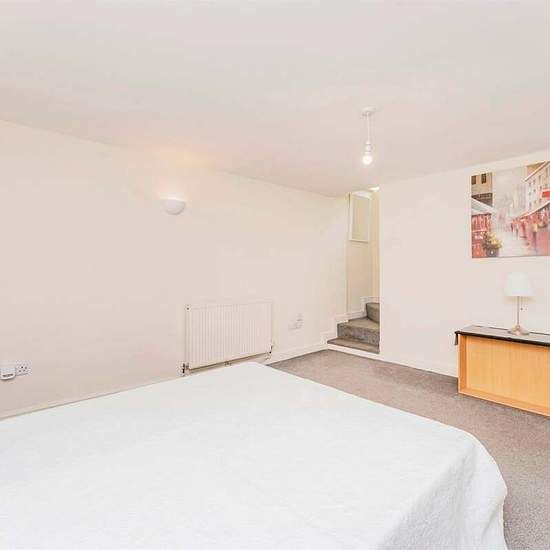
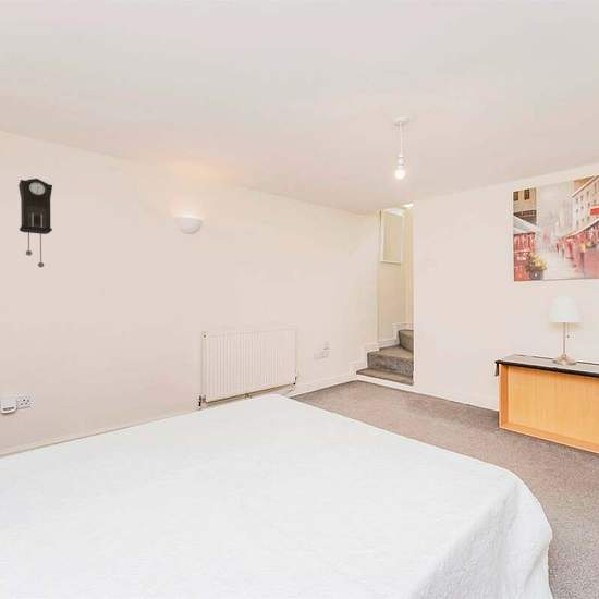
+ pendulum clock (35, 223)
